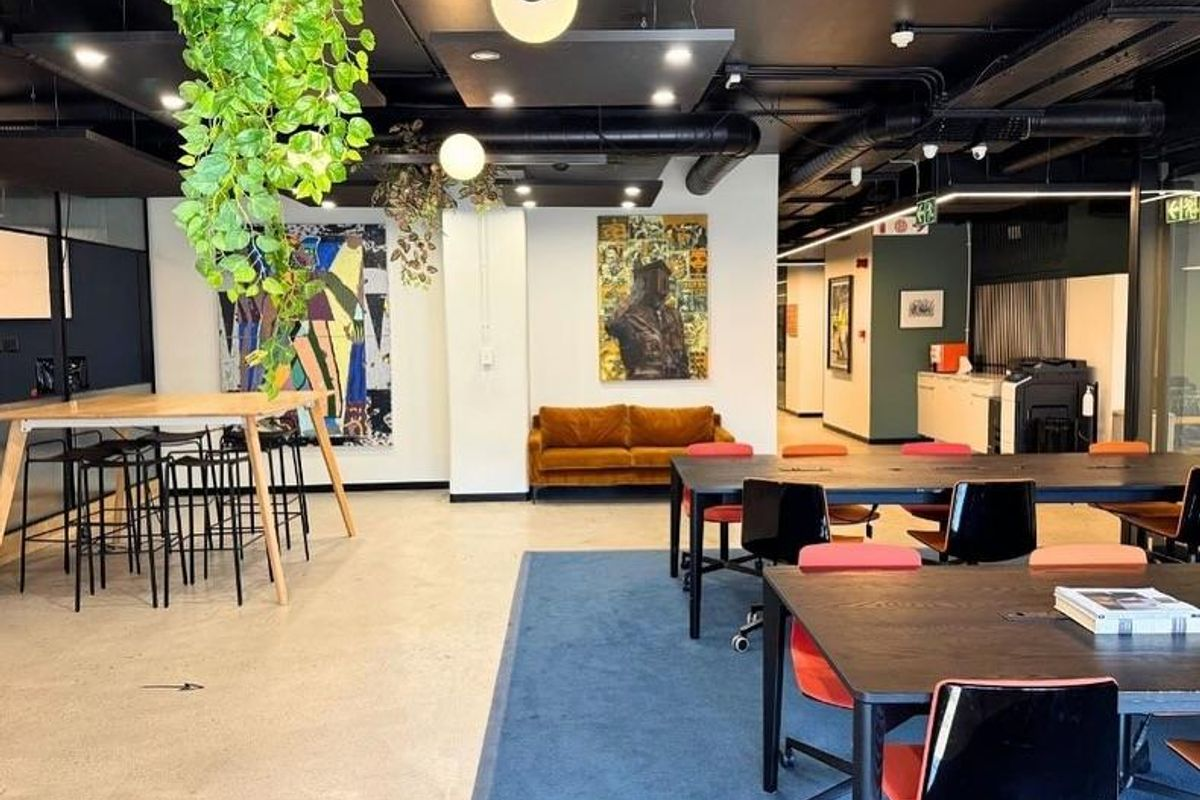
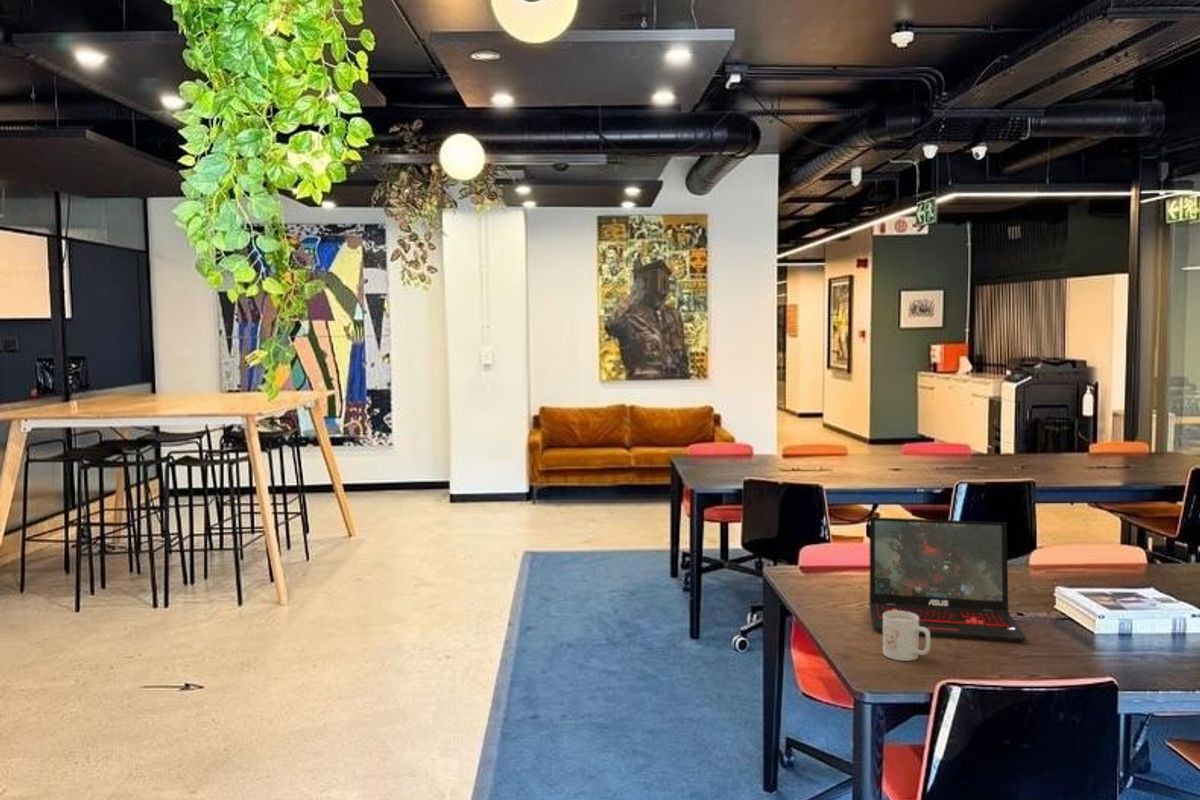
+ laptop (942, 575)
+ mug (907, 637)
